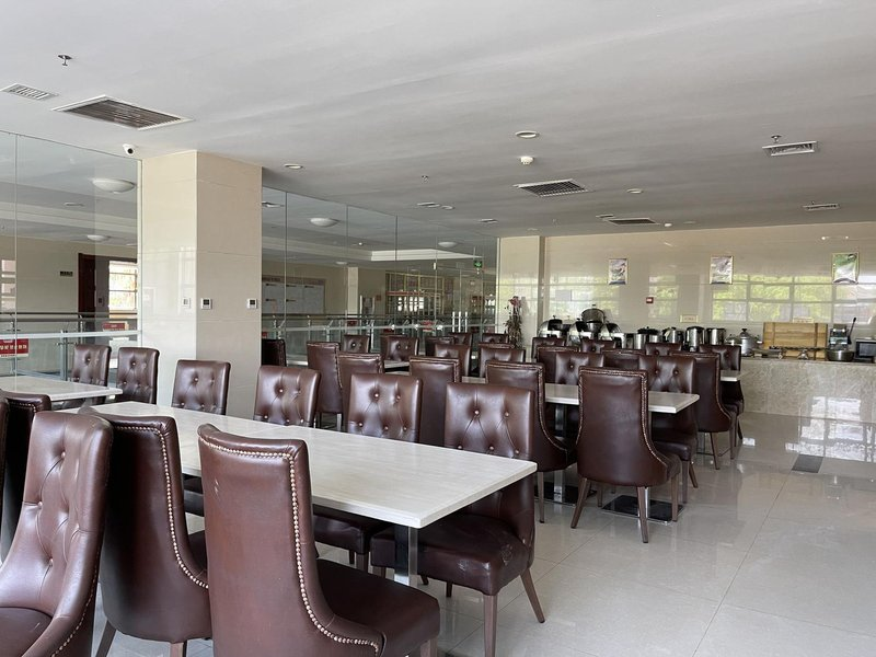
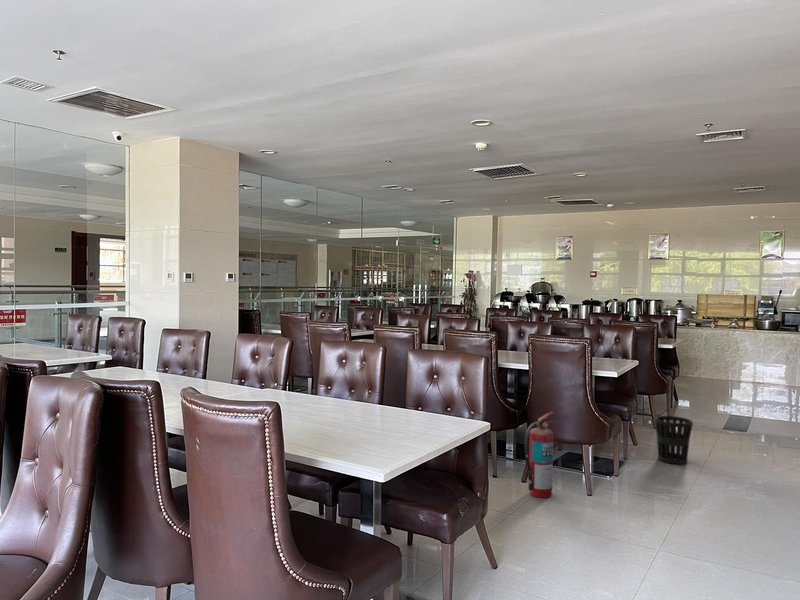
+ fire extinguisher (540, 453)
+ wastebasket (673, 439)
